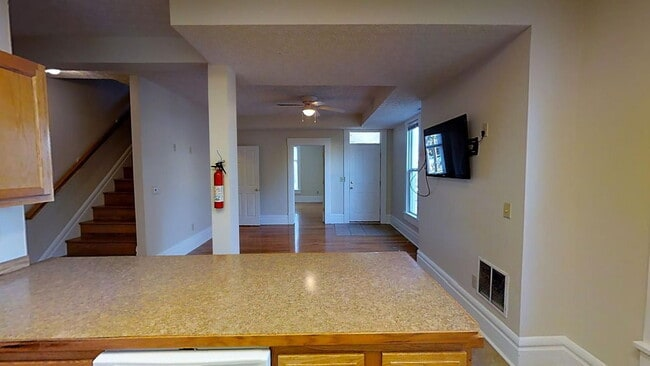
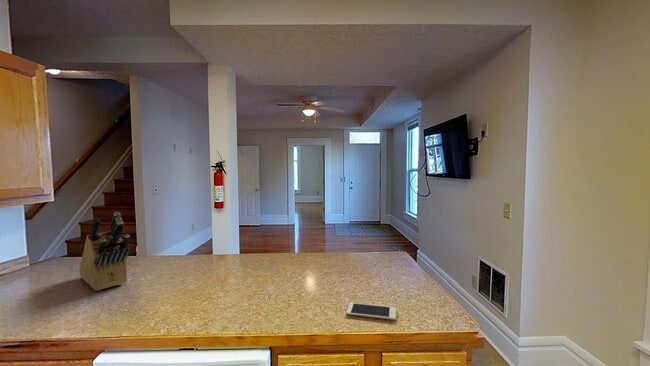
+ knife block (103, 246)
+ cell phone (371, 310)
